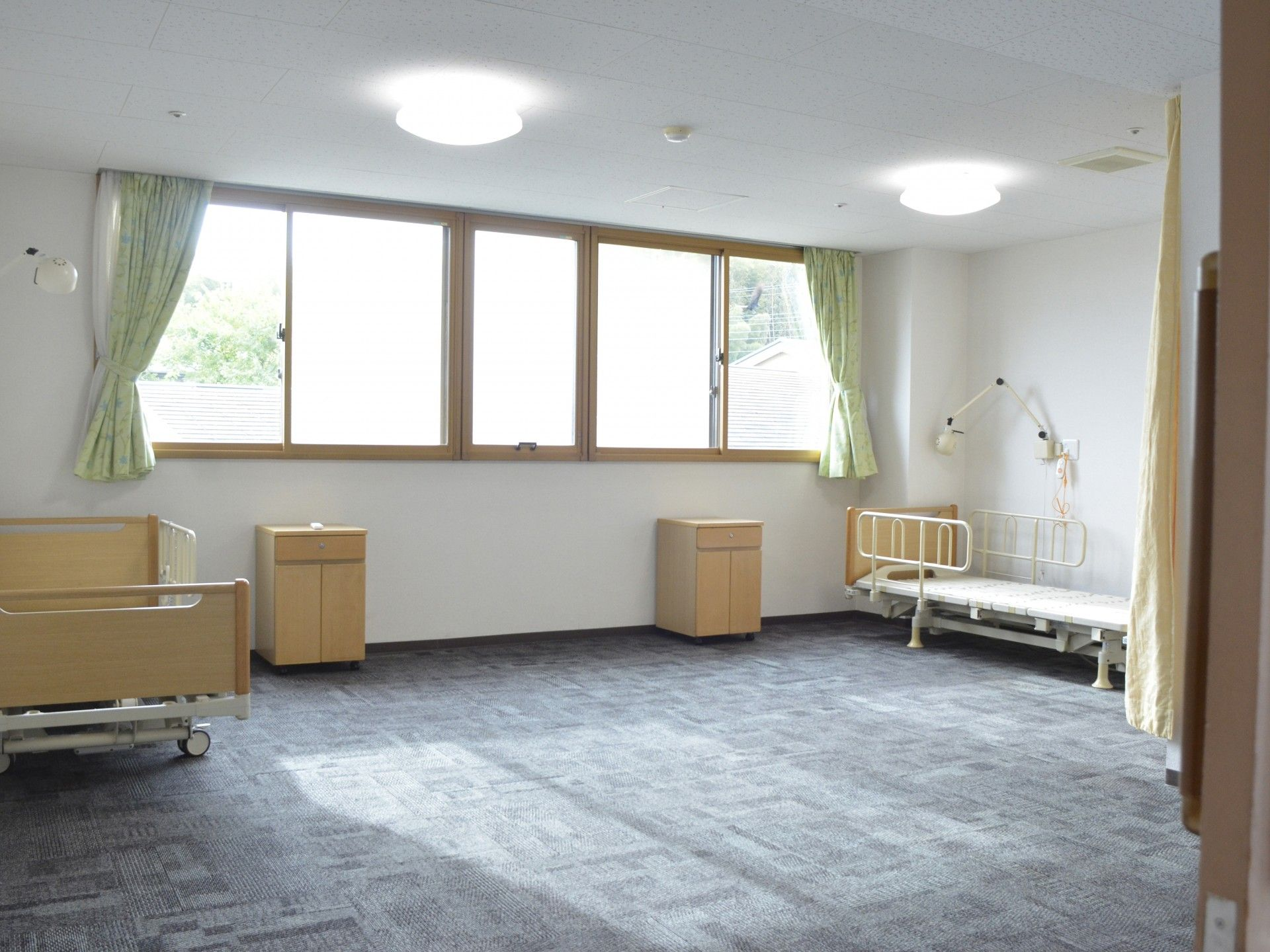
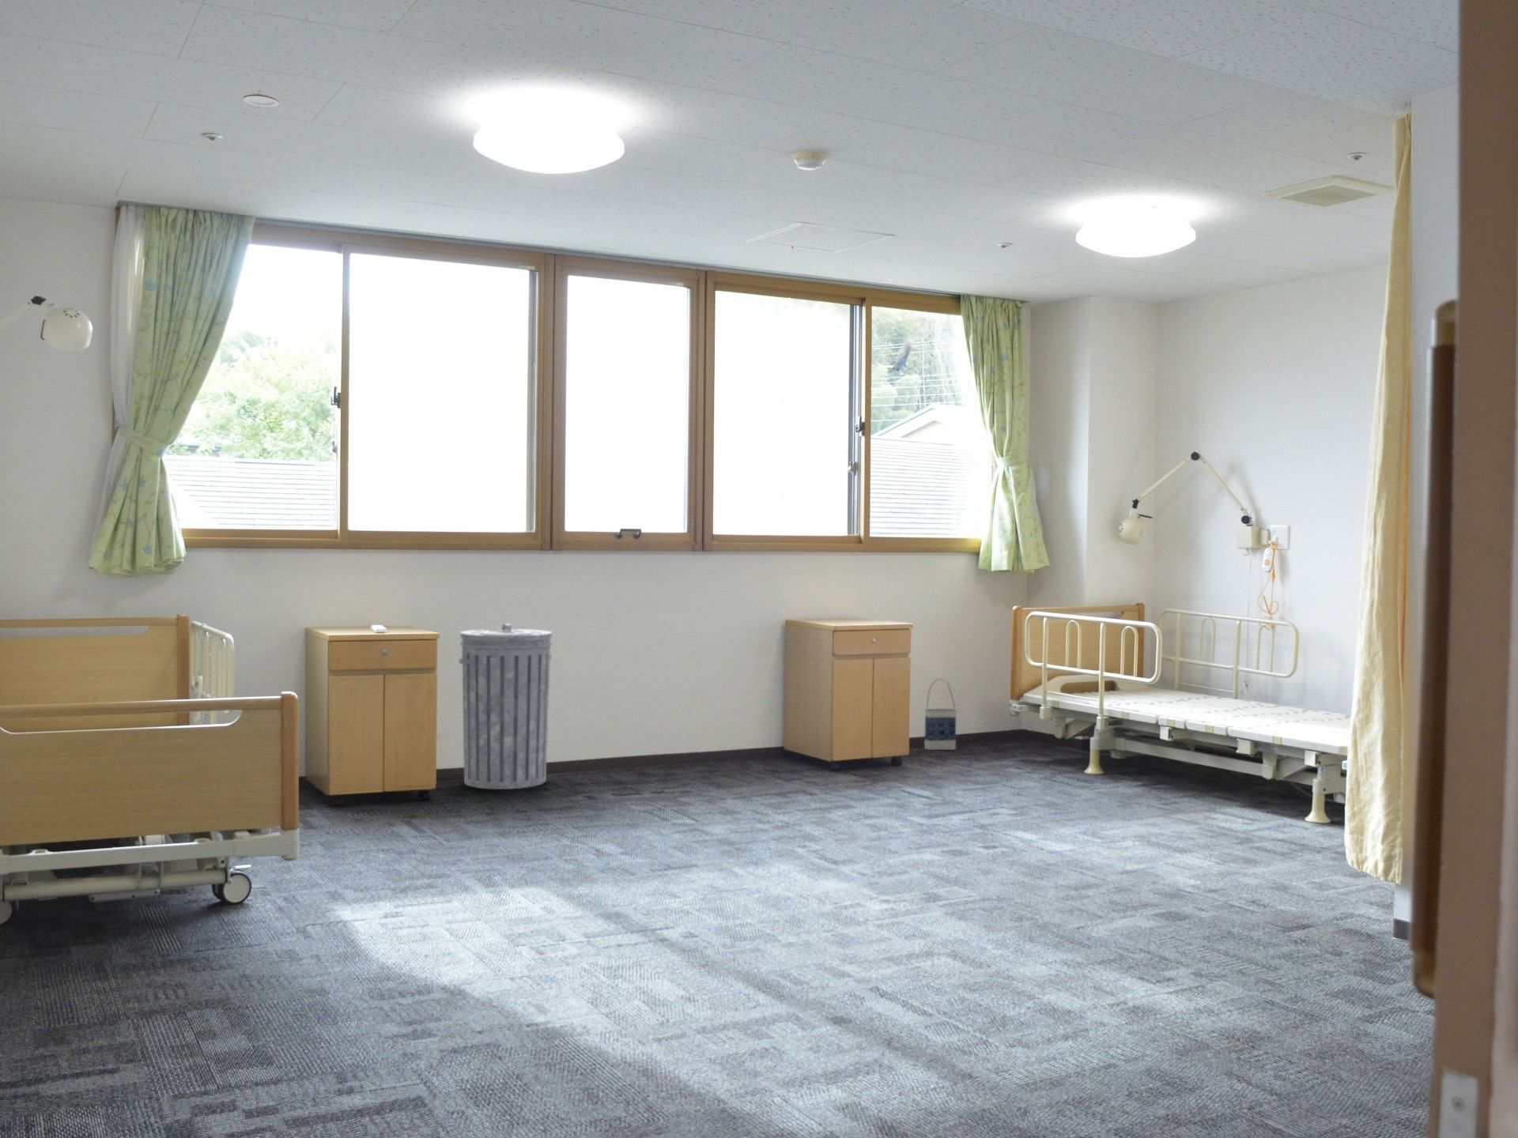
+ recessed light (261, 99)
+ trash can (506, 703)
+ bag (939, 714)
